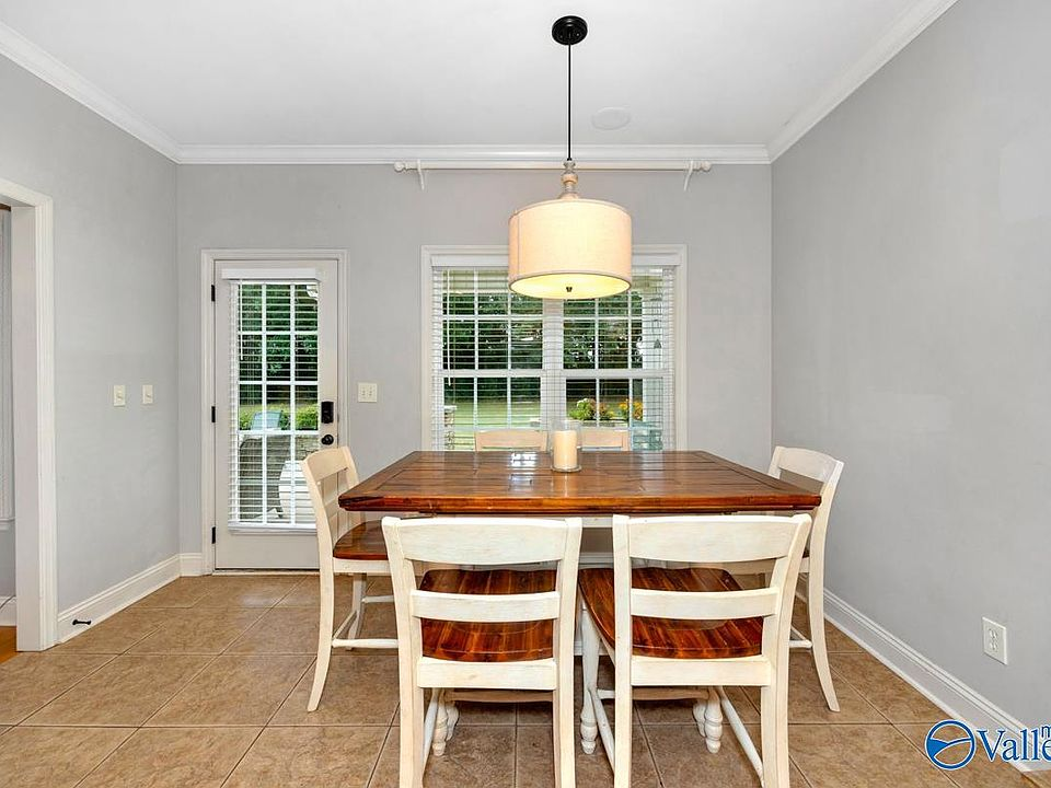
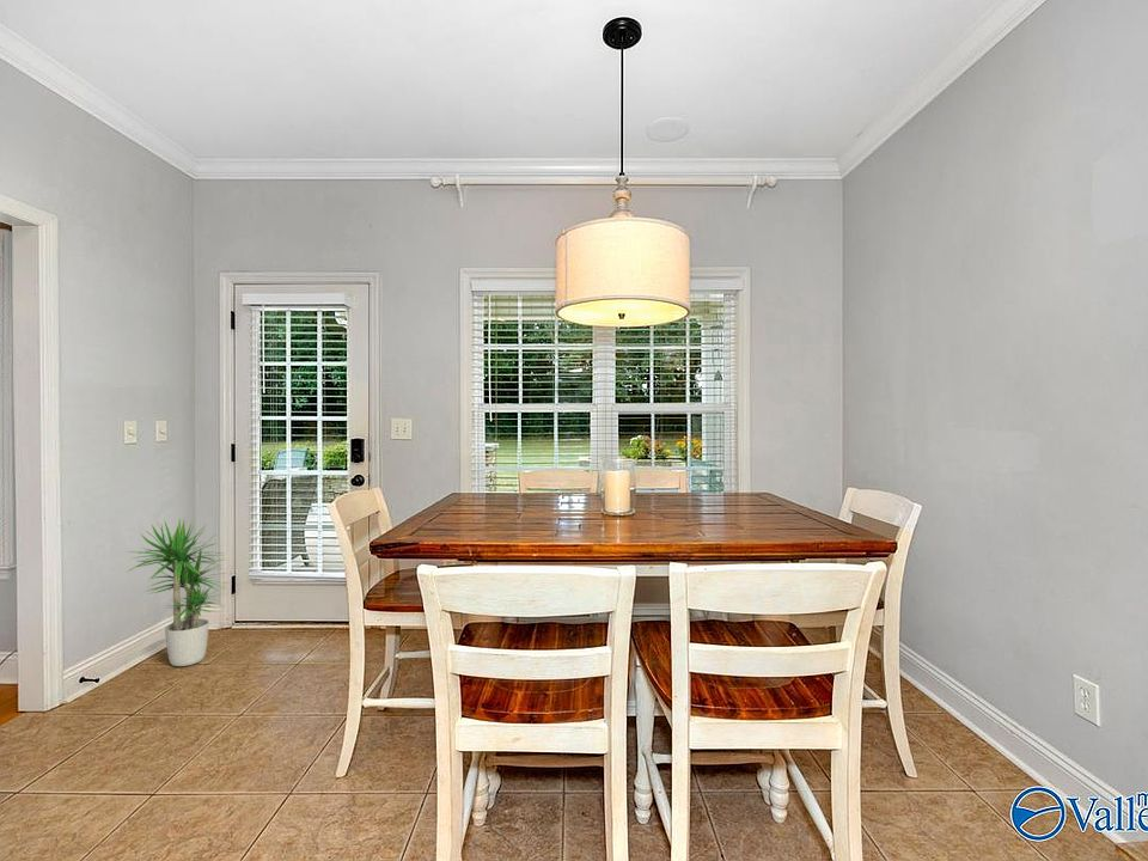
+ potted plant (179, 590)
